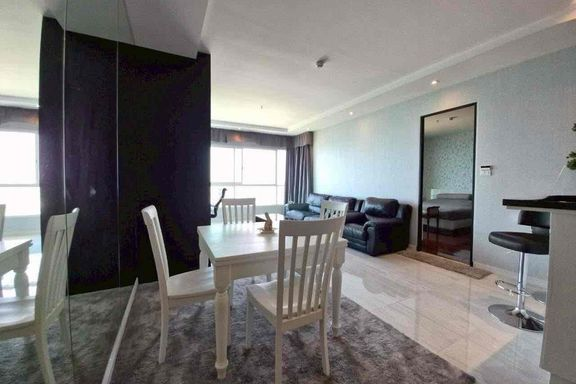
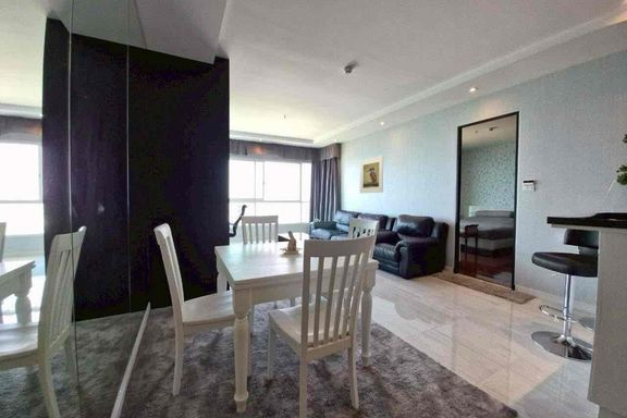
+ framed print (370, 175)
